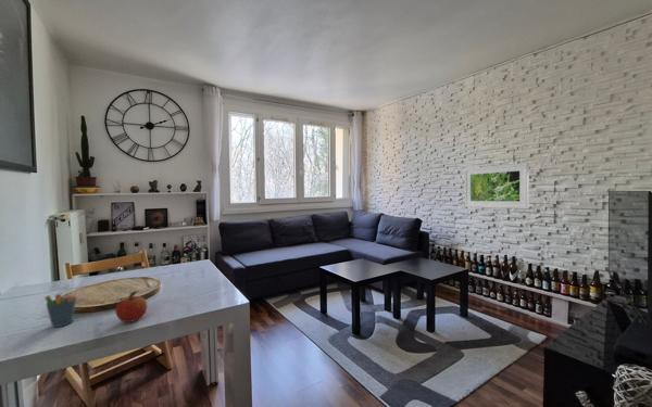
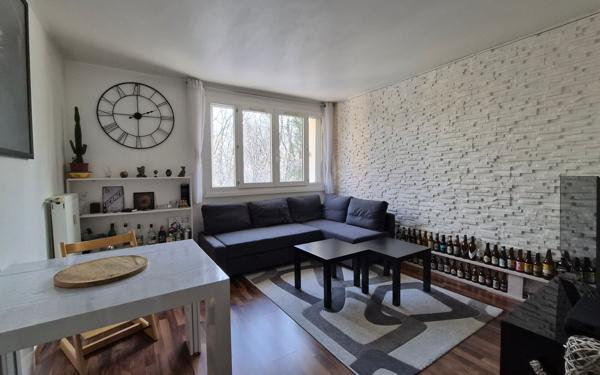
- fruit (131, 306)
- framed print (493, 187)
- pen holder (61, 306)
